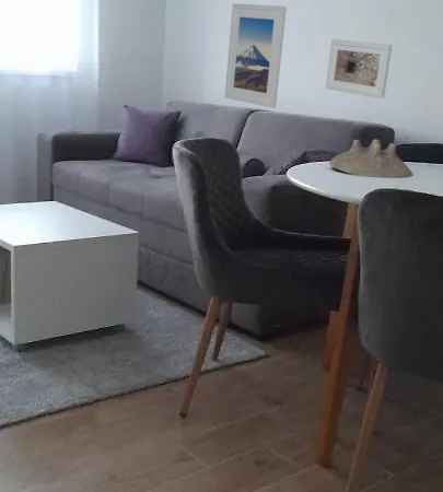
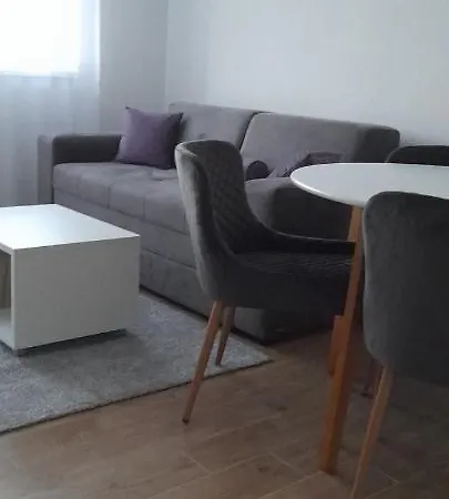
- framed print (357, 68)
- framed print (253, 55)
- bowl (372, 155)
